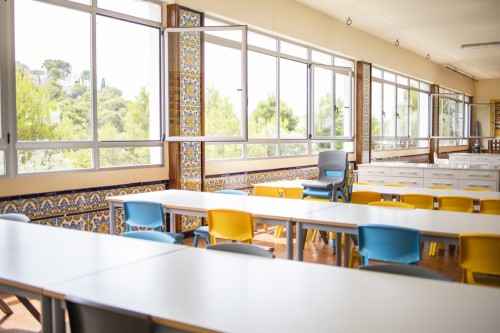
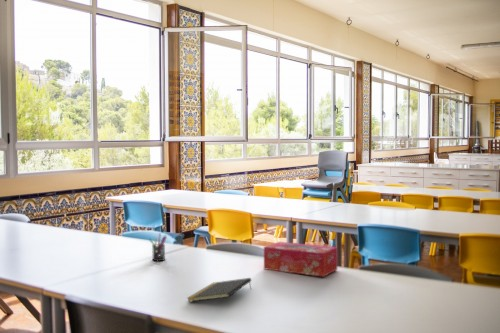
+ tissue box (300, 258)
+ pen holder (157, 246)
+ notepad (220, 289)
